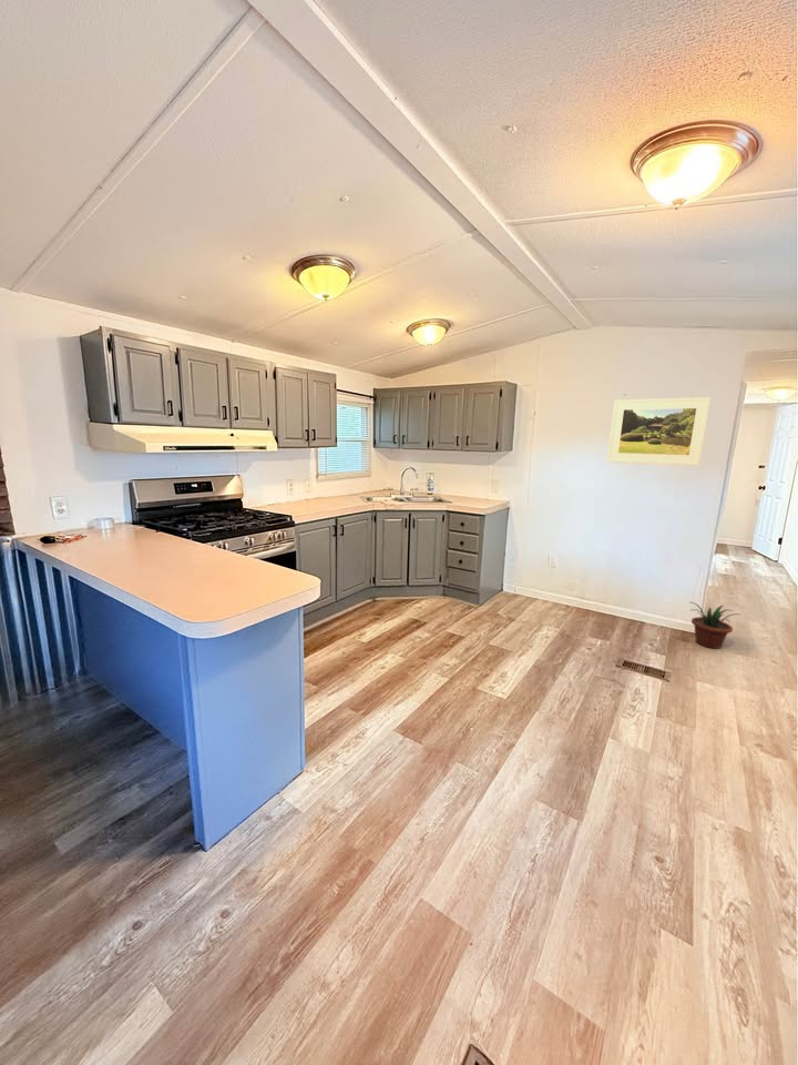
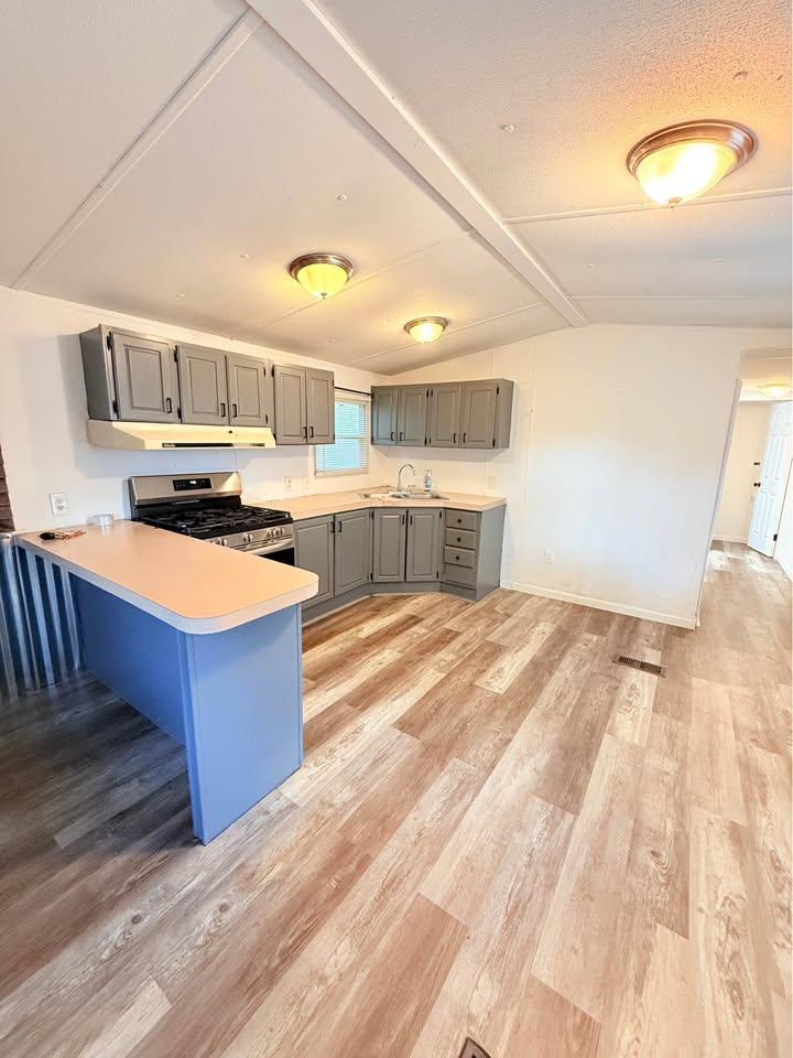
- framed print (655, 432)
- potted plant (709, 625)
